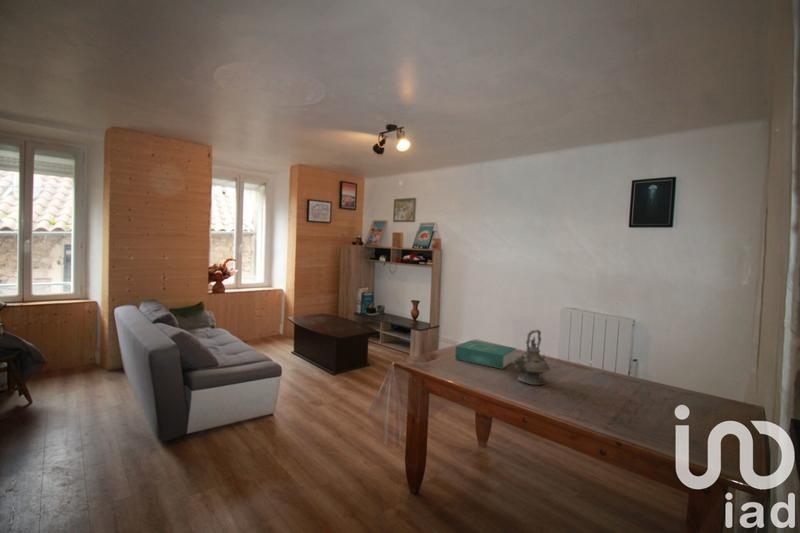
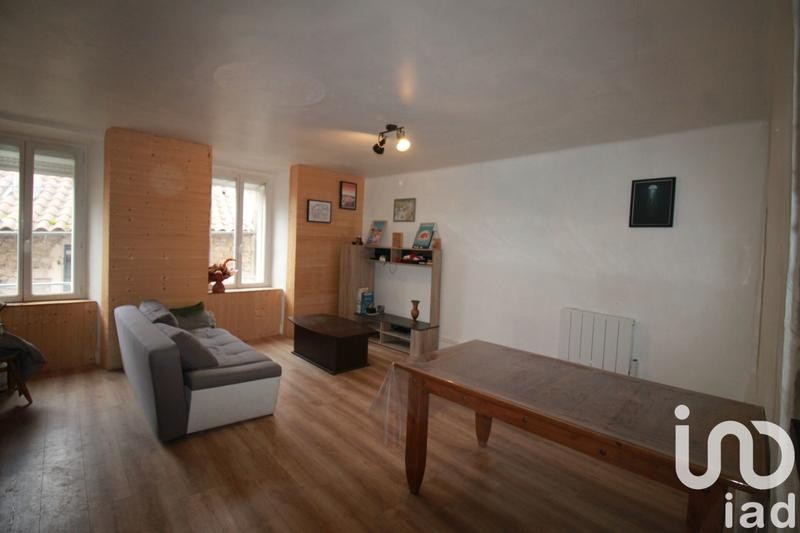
- book (485, 353)
- teapot (527, 357)
